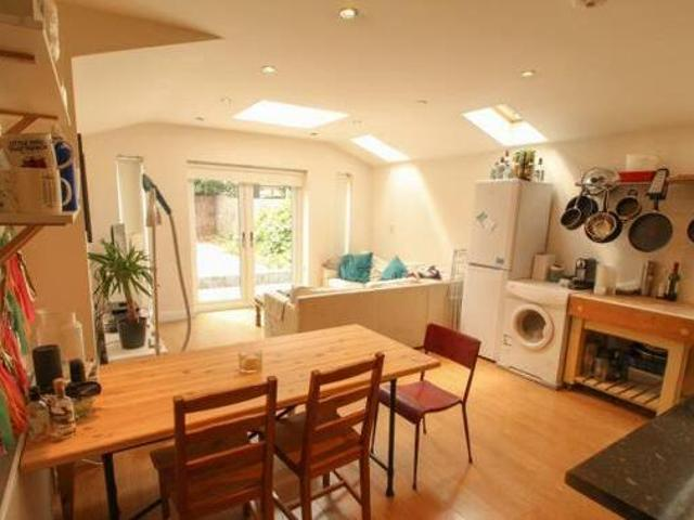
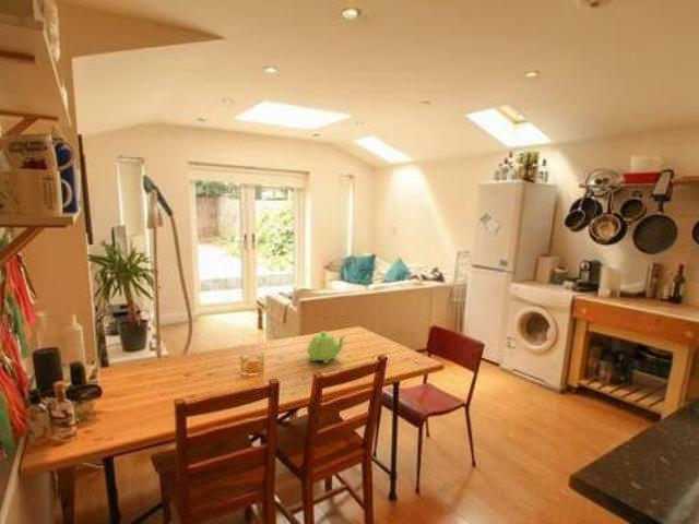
+ teapot (325, 346)
